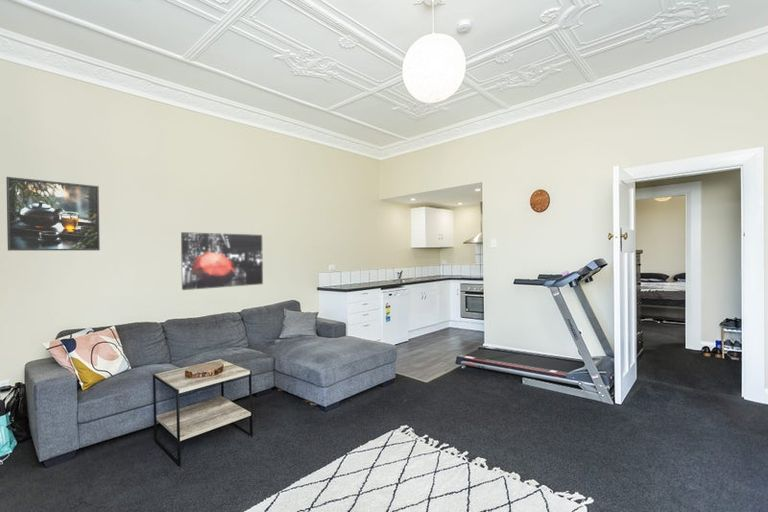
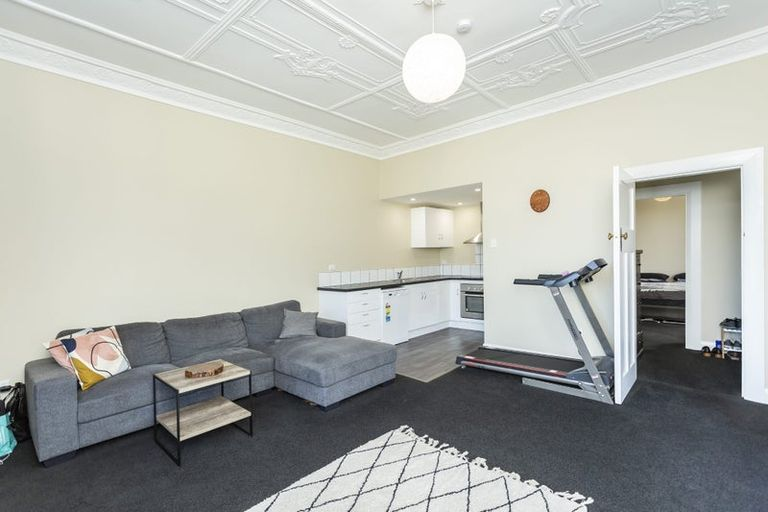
- wall art (225, 260)
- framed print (56, 216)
